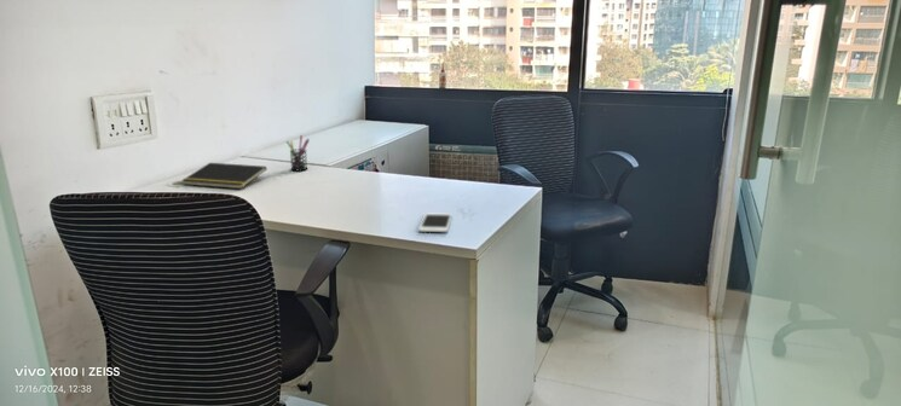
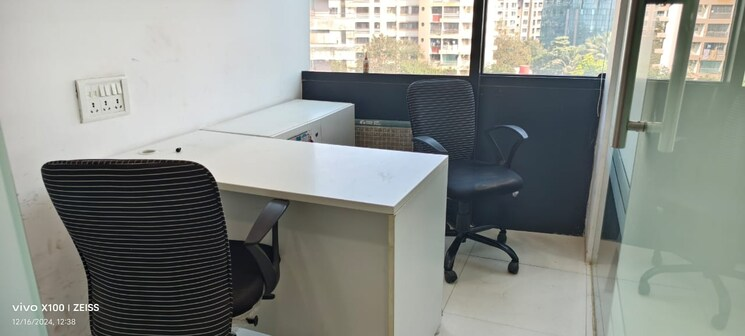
- pen holder (296, 152)
- cell phone (435, 221)
- notepad (224, 174)
